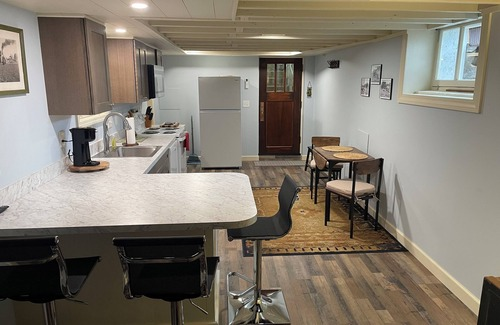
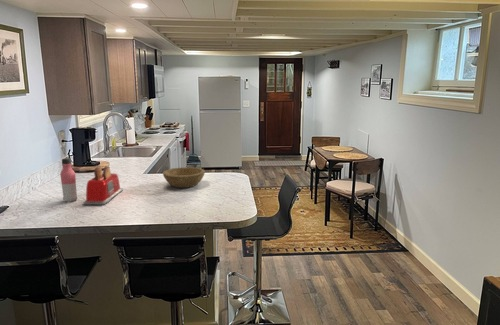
+ toaster (103, 182)
+ water bottle (68, 179)
+ bowl (184, 178)
